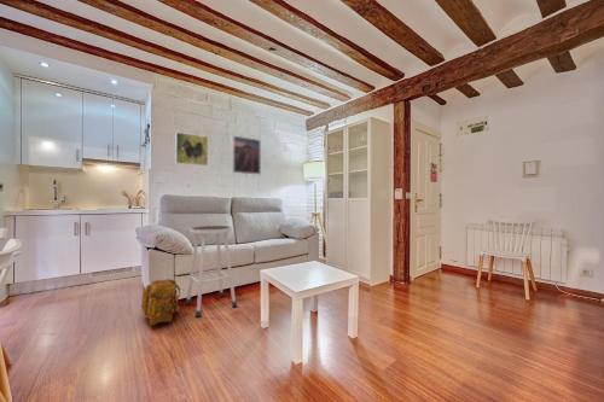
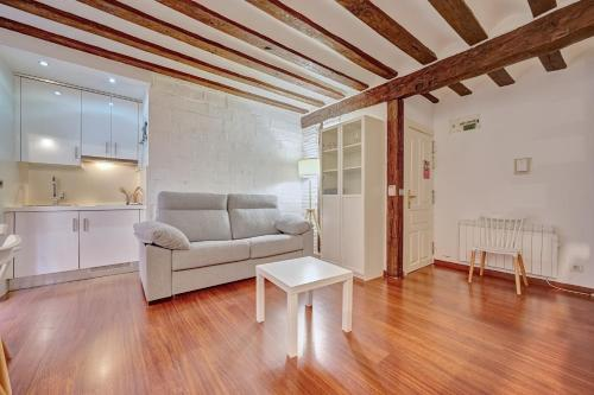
- backpack (162, 301)
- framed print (192, 148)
- stool (210, 270)
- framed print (246, 156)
